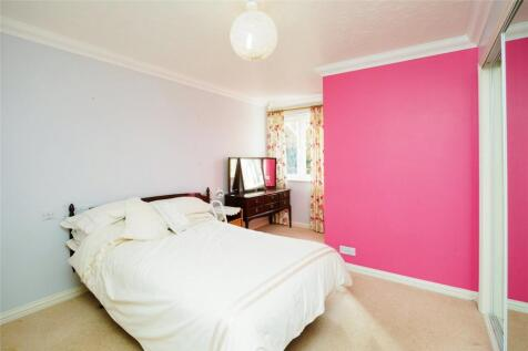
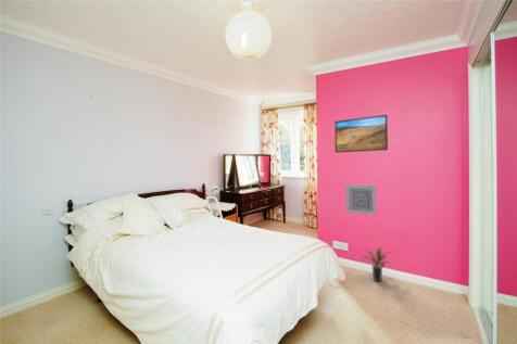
+ wall art (361, 199)
+ potted plant (377, 264)
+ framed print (360, 135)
